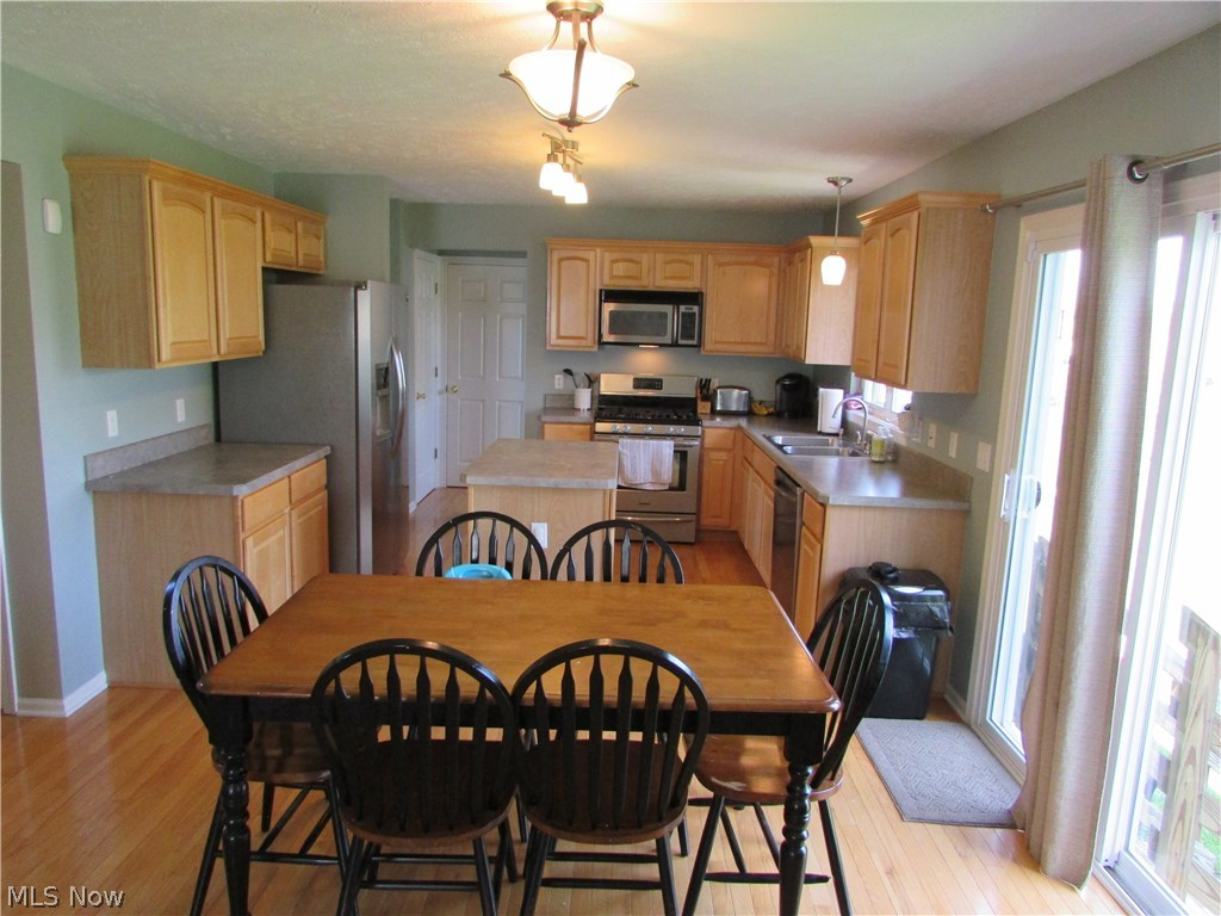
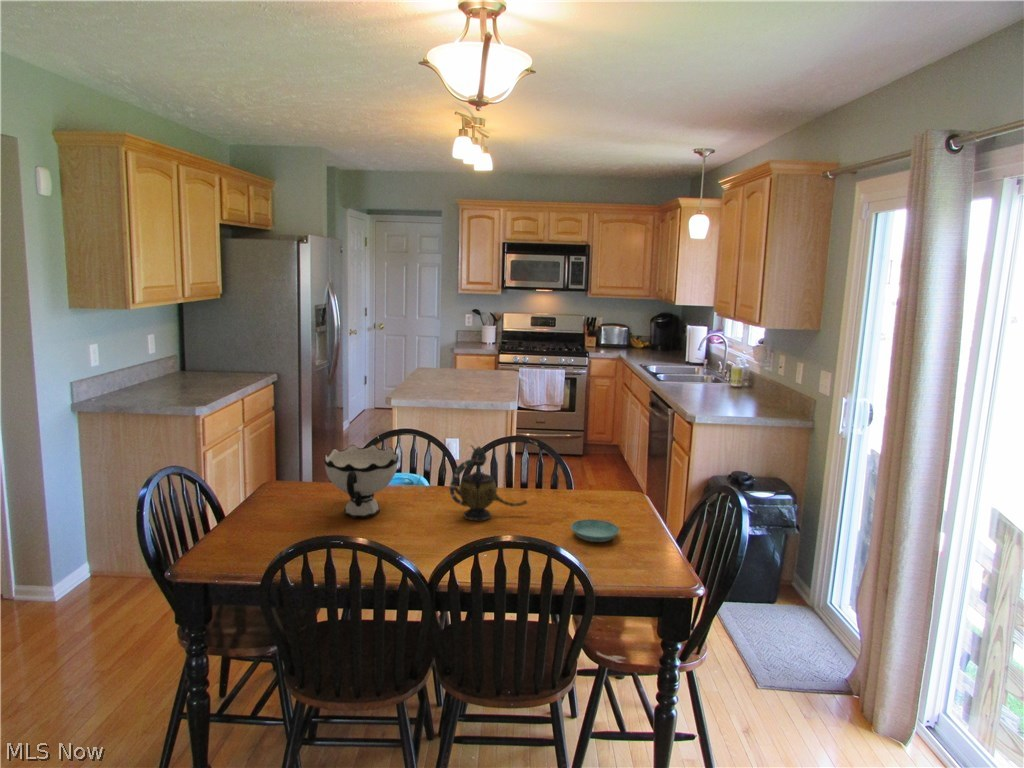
+ saucer (594, 531)
+ teapot (489, 481)
+ bowl (360, 485)
